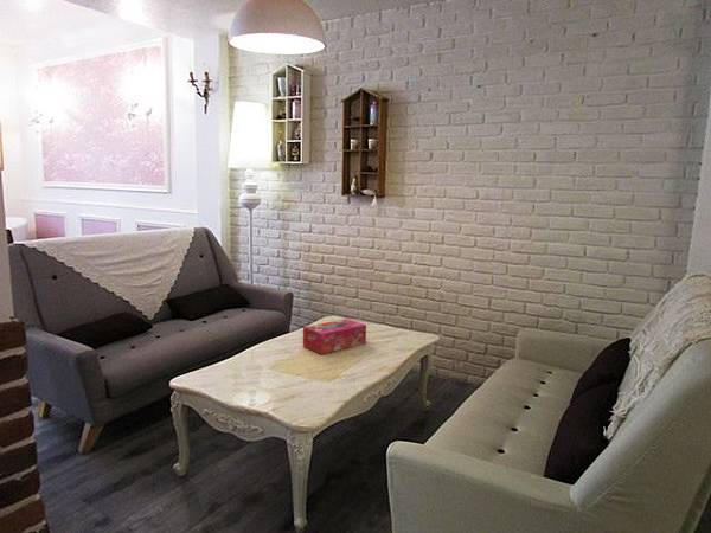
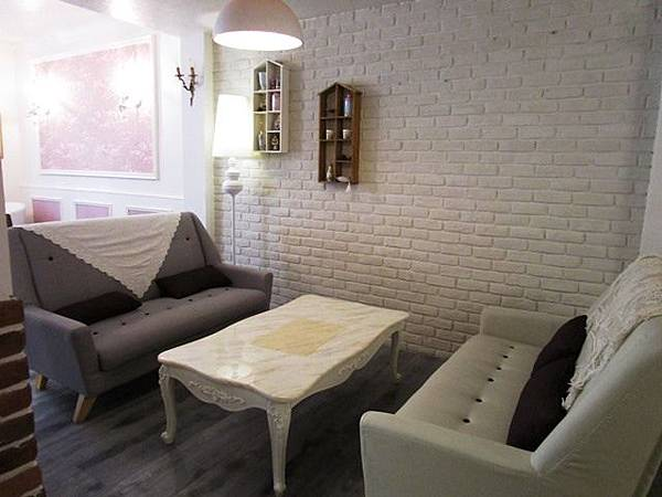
- tissue box (334, 335)
